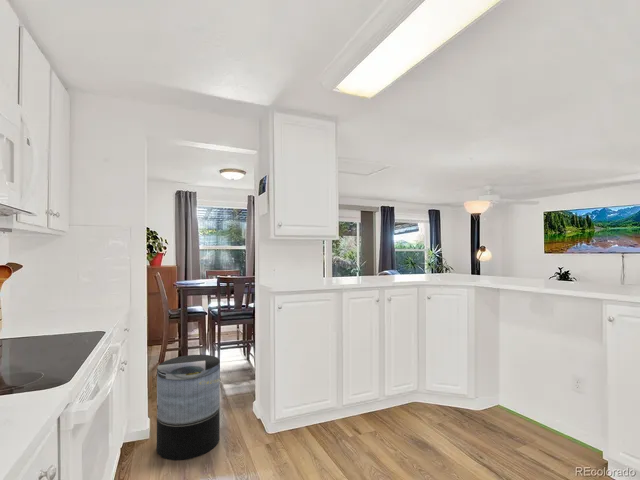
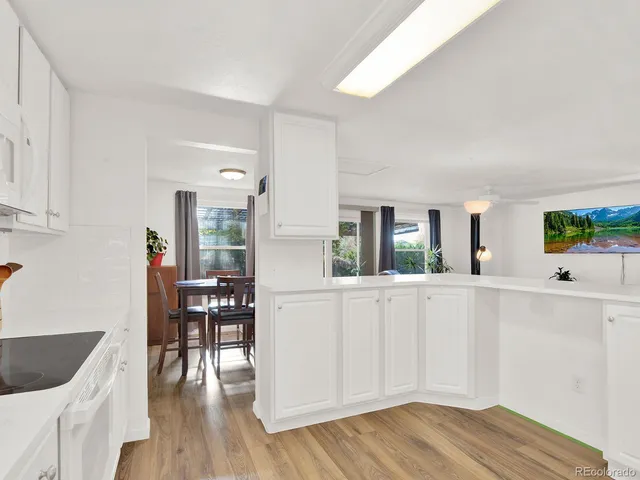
- trash can (189, 403)
